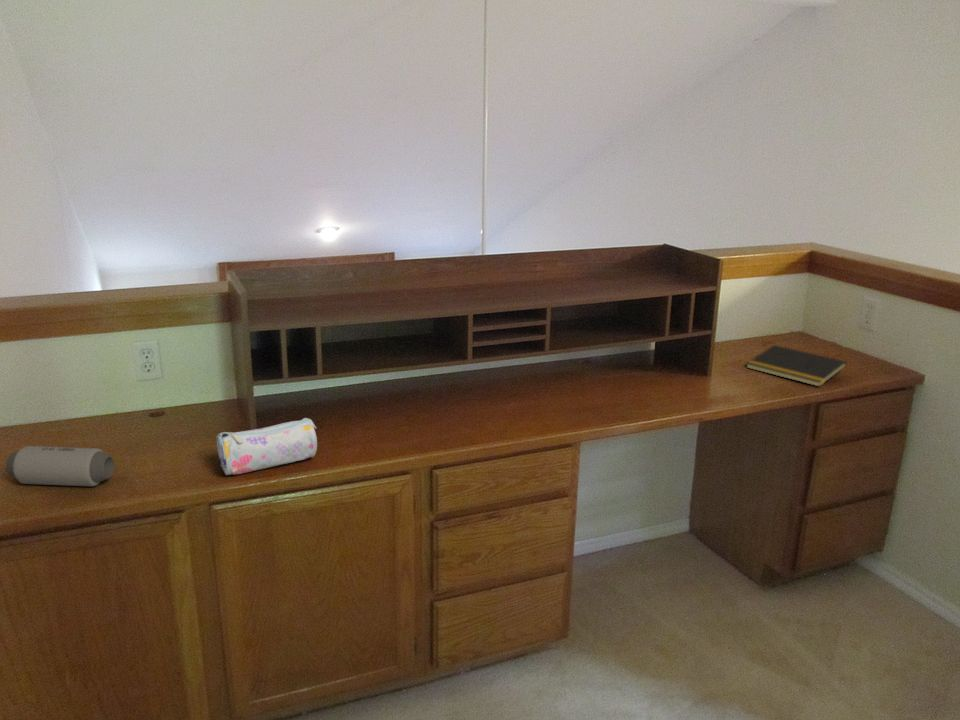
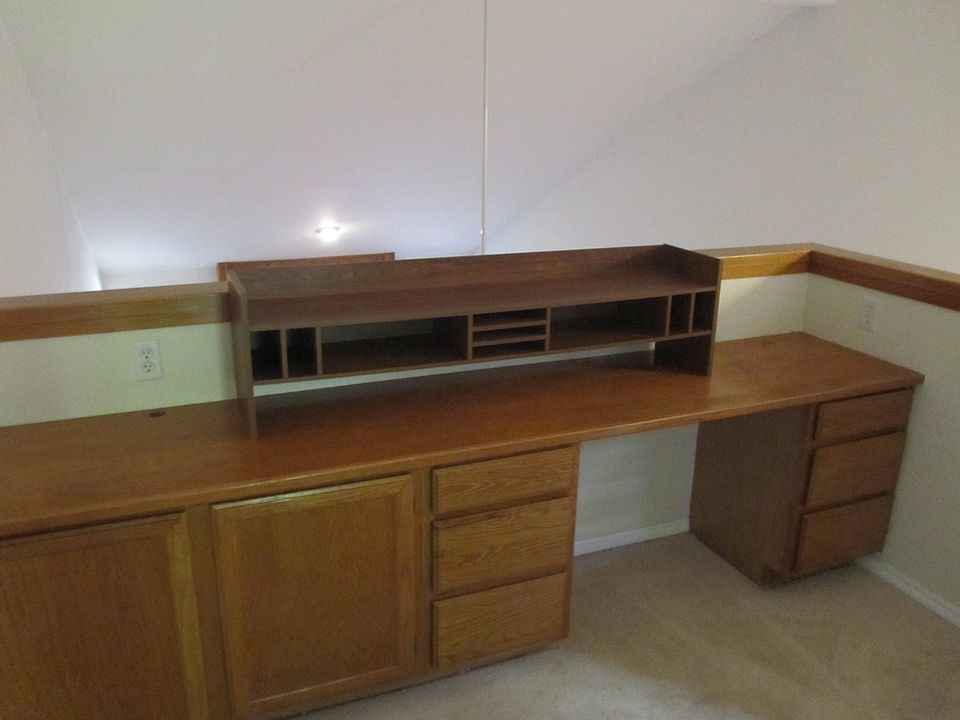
- notepad (795, 364)
- pencil case (267, 444)
- speaker (60, 465)
